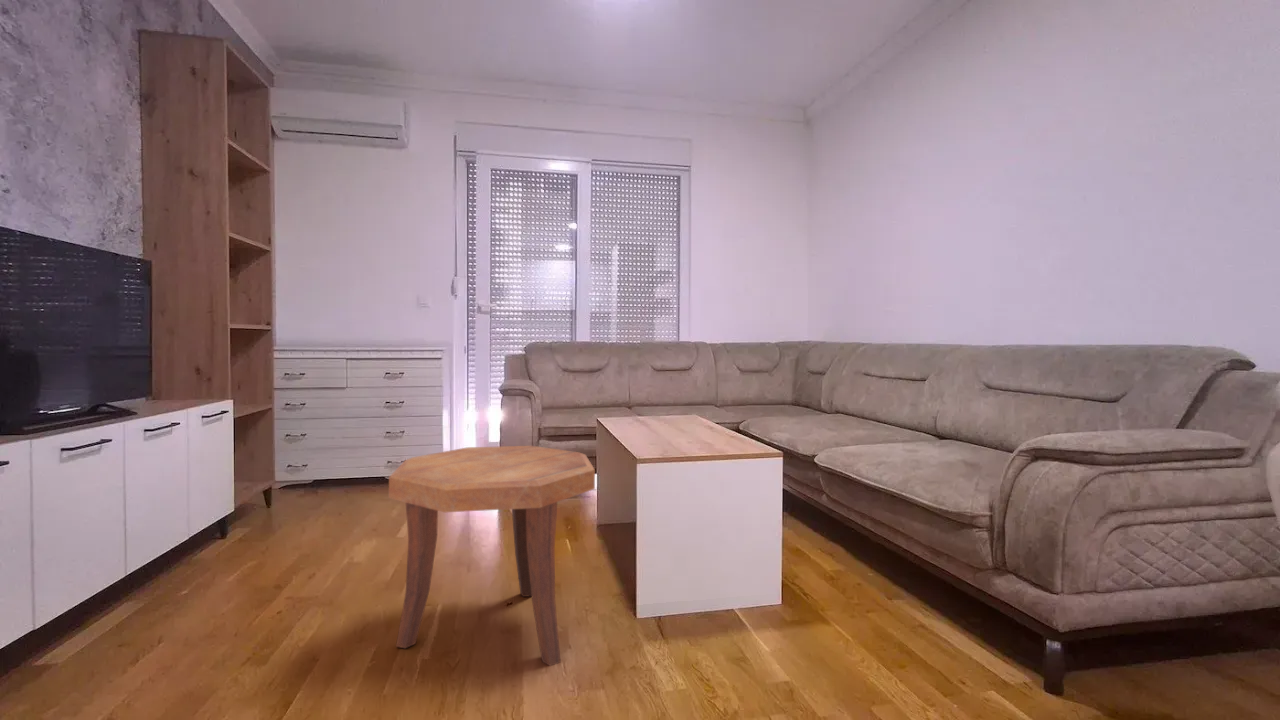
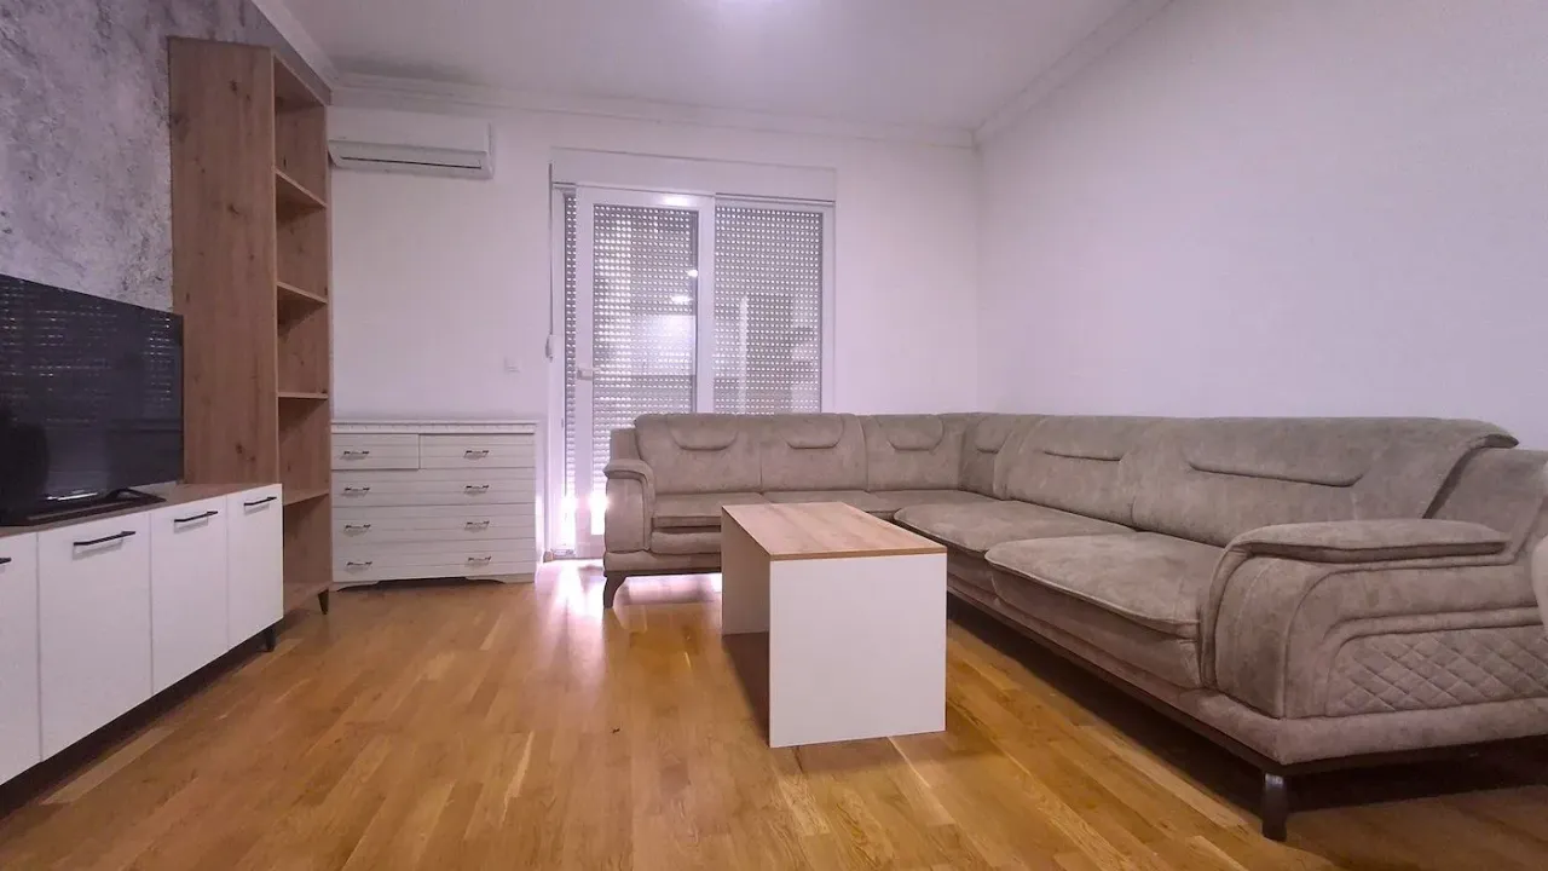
- side table (514, 543)
